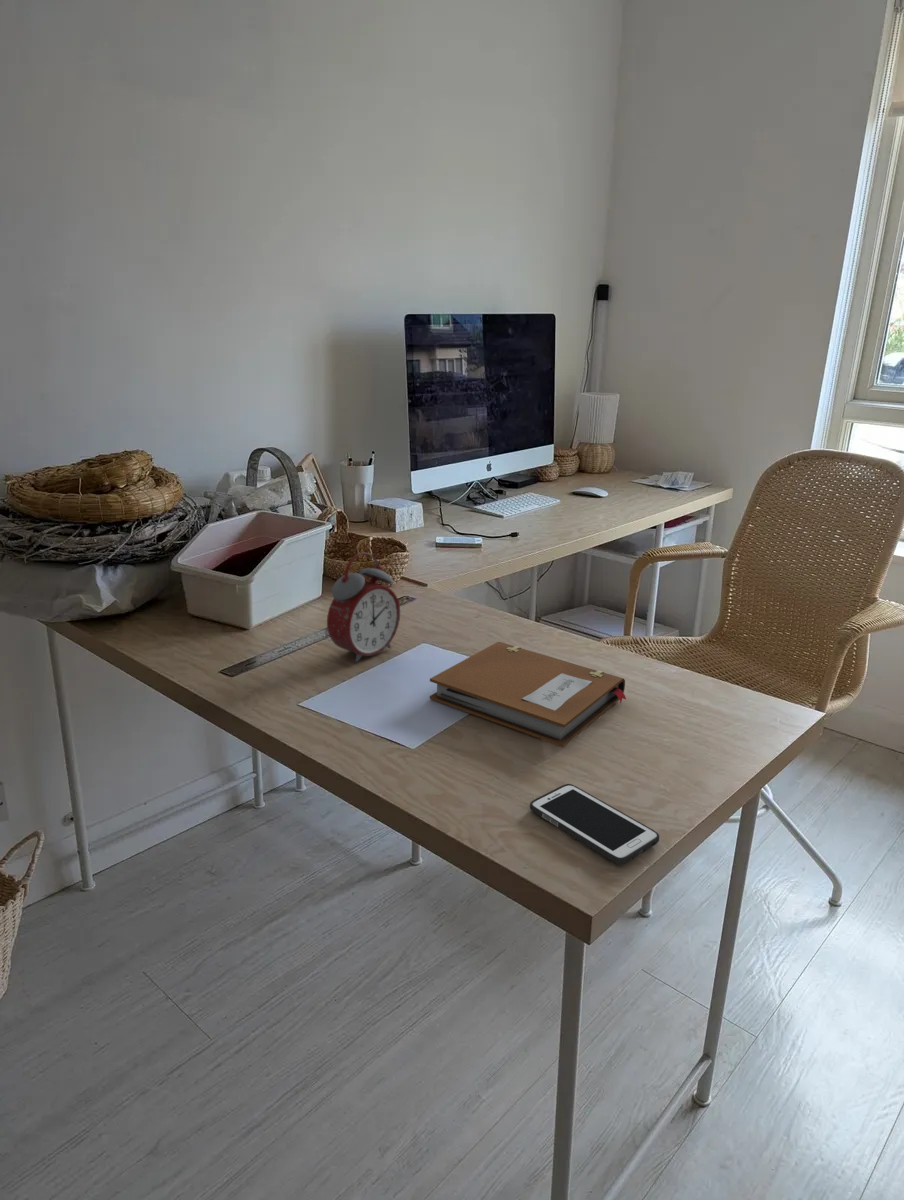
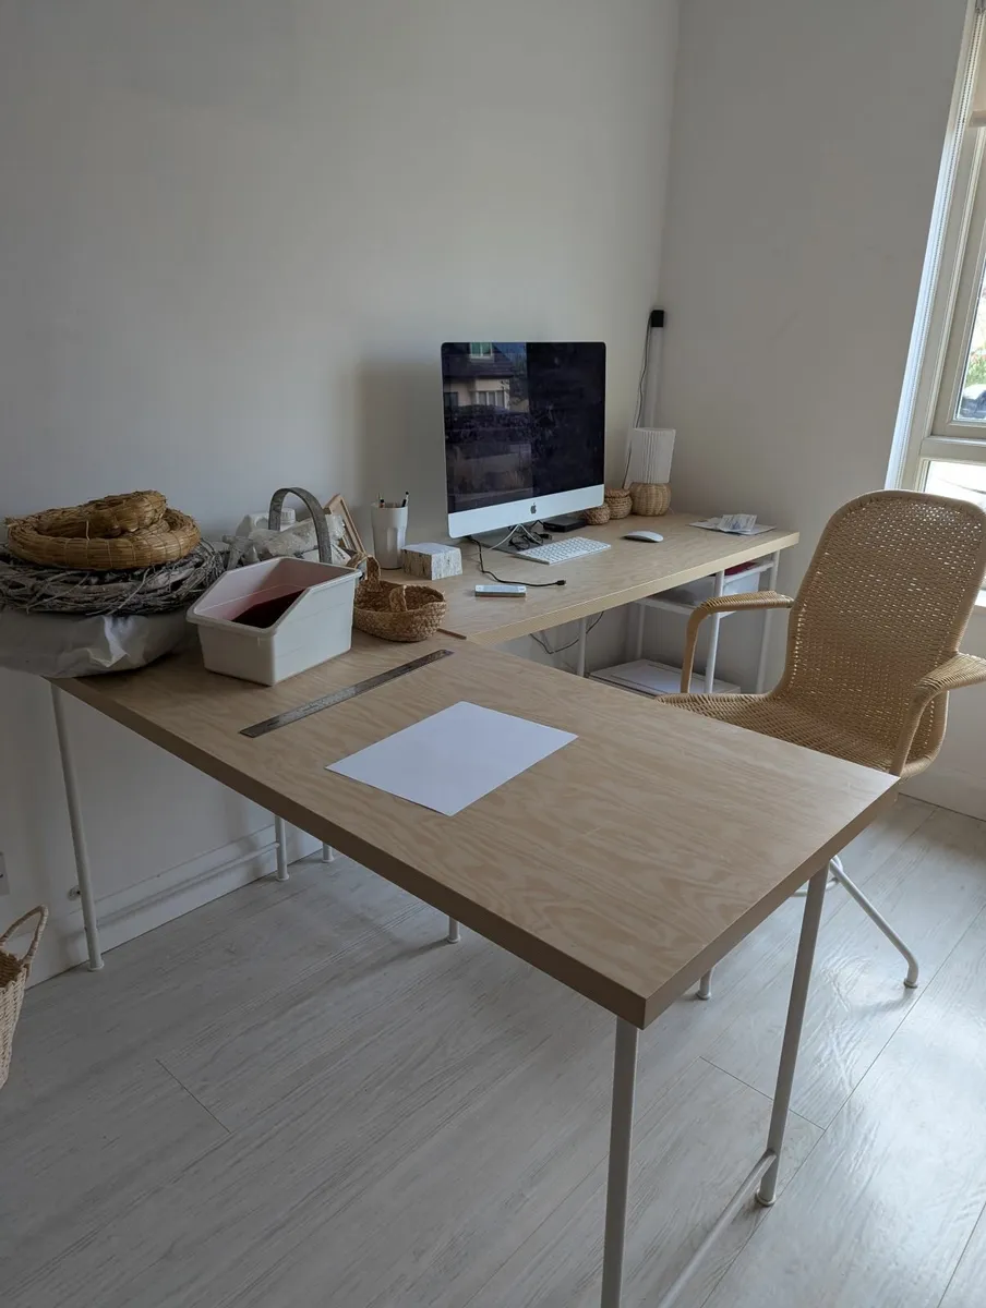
- alarm clock (363, 603)
- notebook (532, 688)
- cell phone (592, 821)
